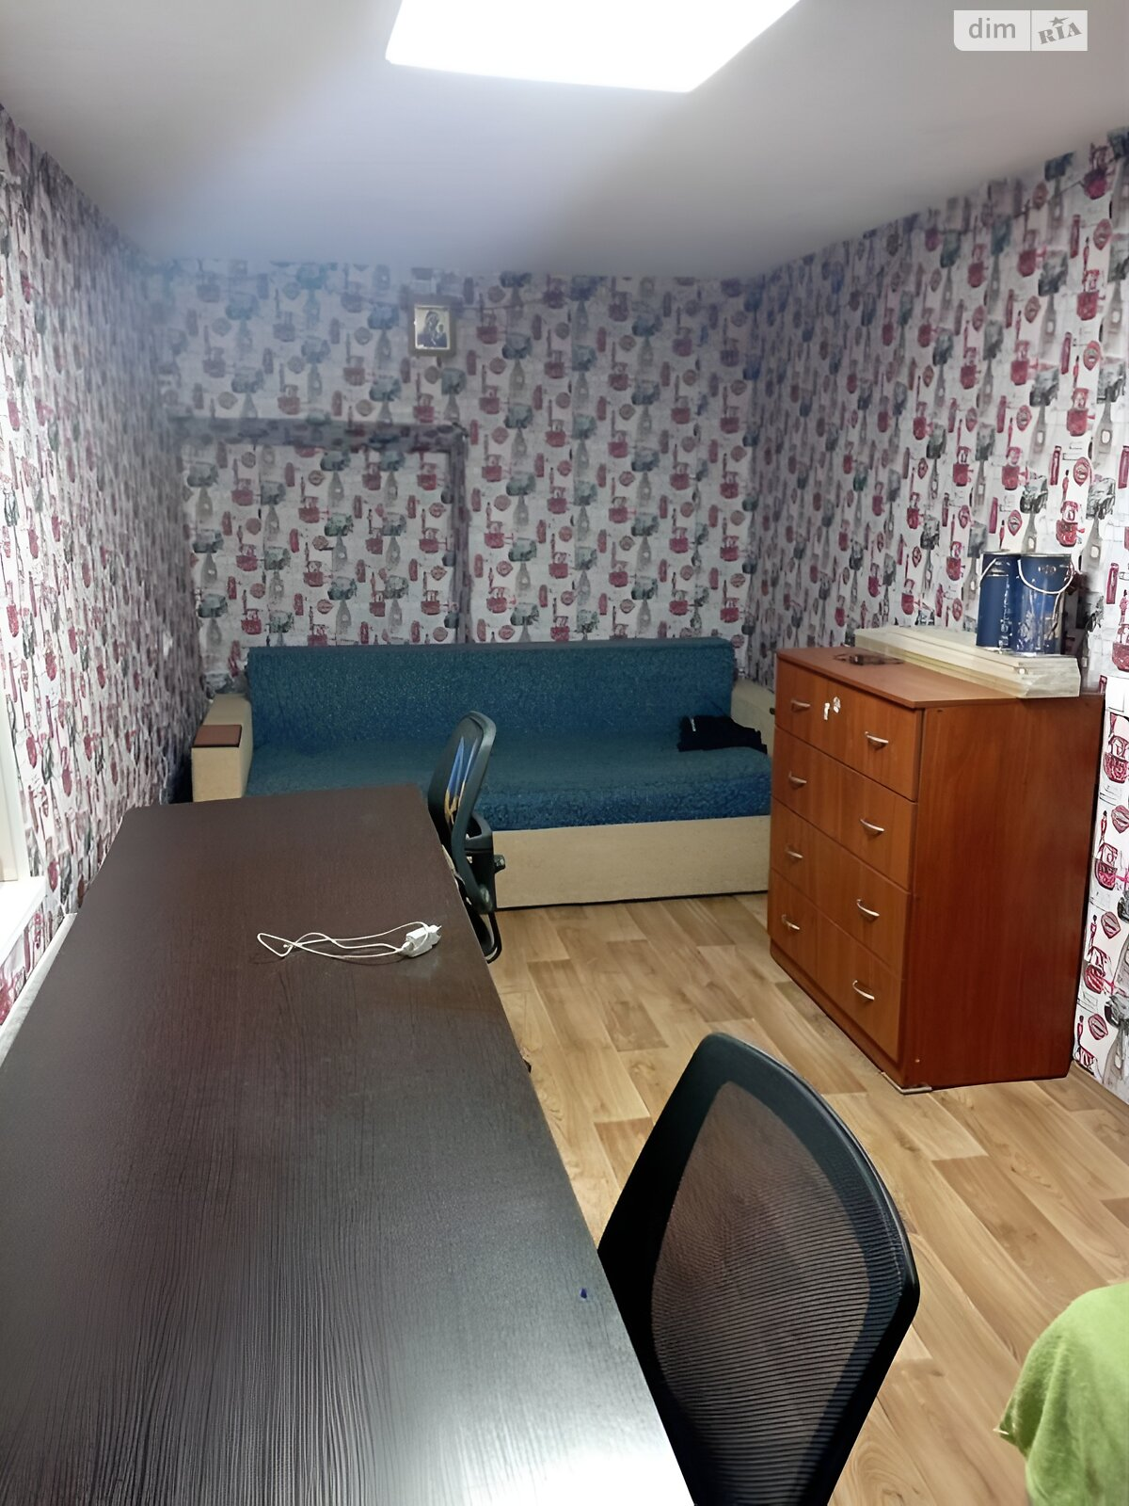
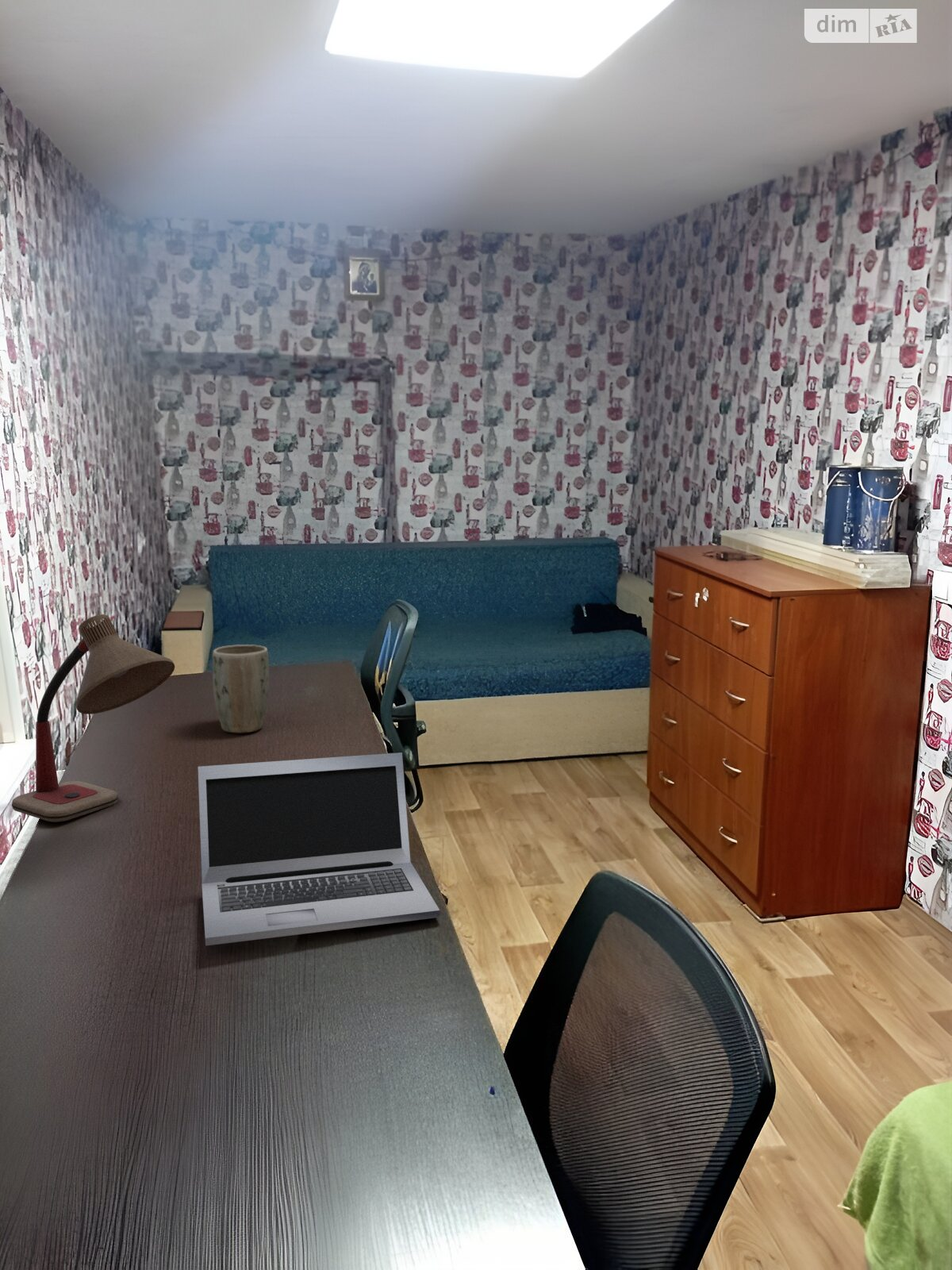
+ plant pot (241, 688)
+ laptop (313, 840)
+ desk lamp (90, 714)
